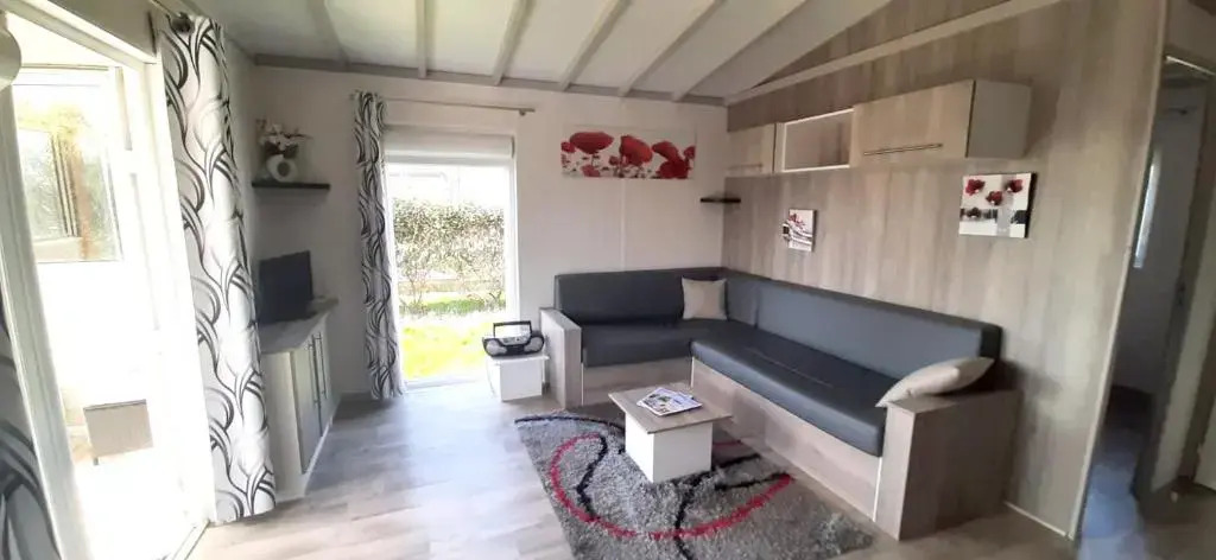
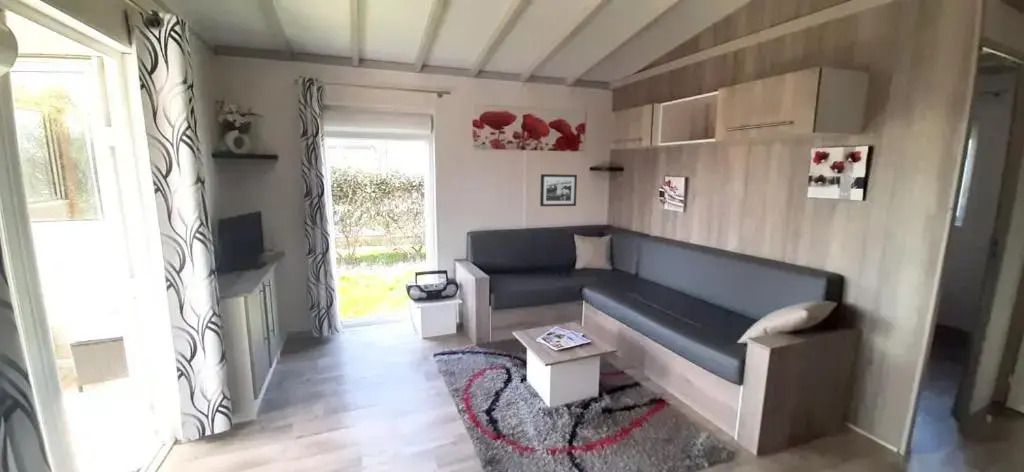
+ picture frame (558, 190)
